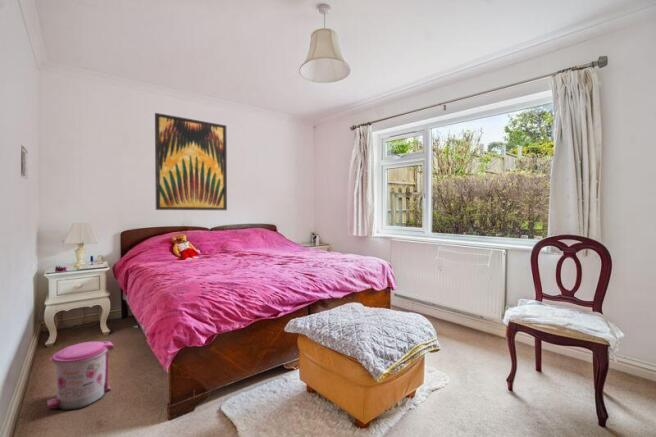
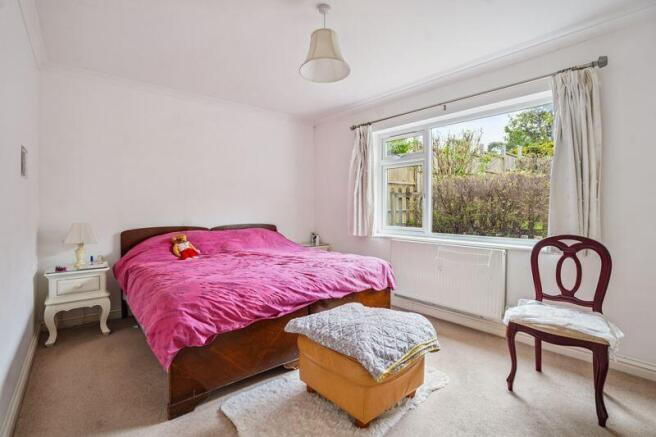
- wall art (193, 165)
- trash can (82, 372)
